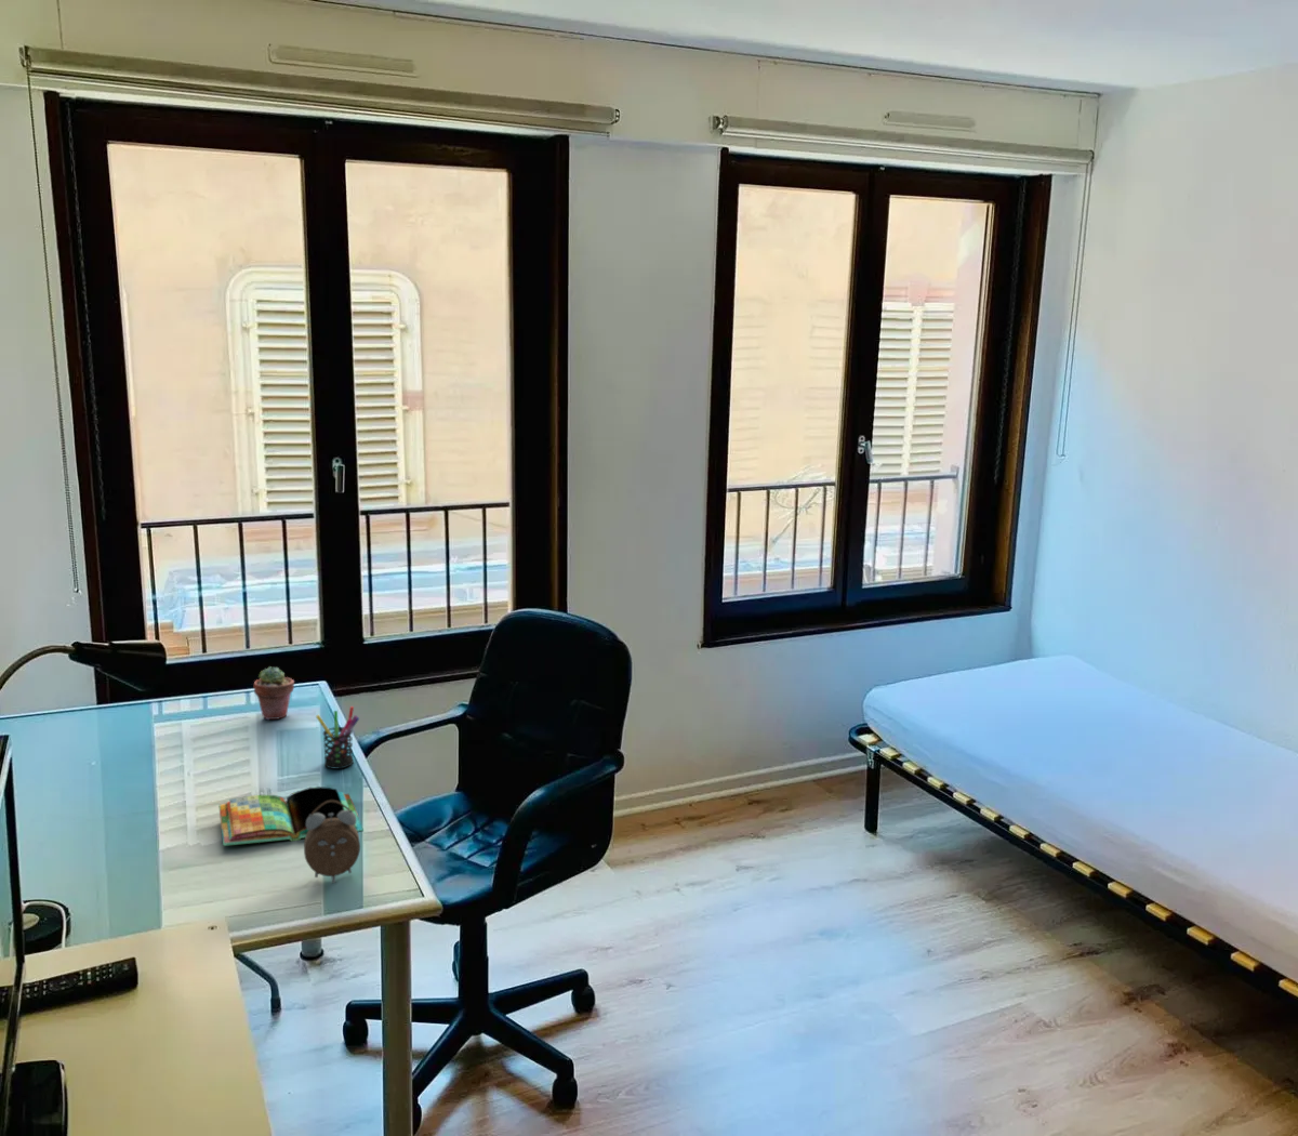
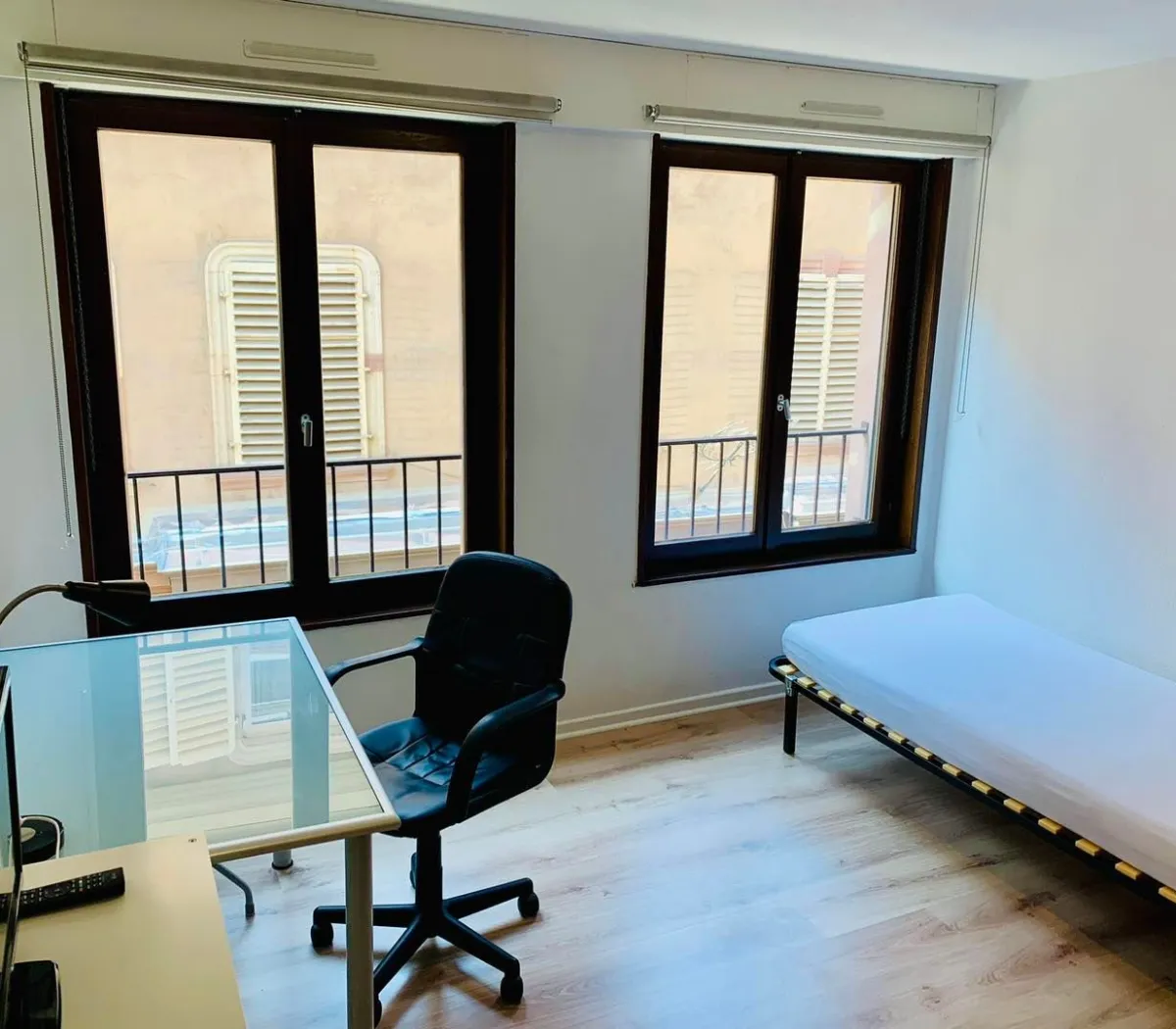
- alarm clock (331, 839)
- book (290, 815)
- pen holder (339, 734)
- potted succulent (274, 691)
